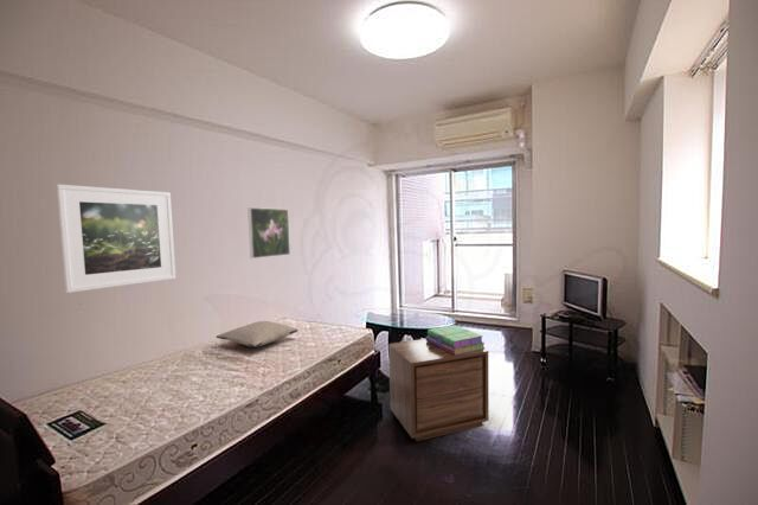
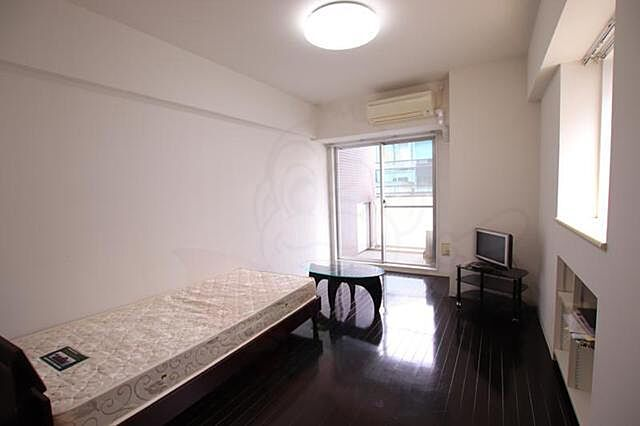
- stack of books (454, 338)
- nightstand (437, 383)
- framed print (123, 237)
- pillow (258, 333)
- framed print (270, 232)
